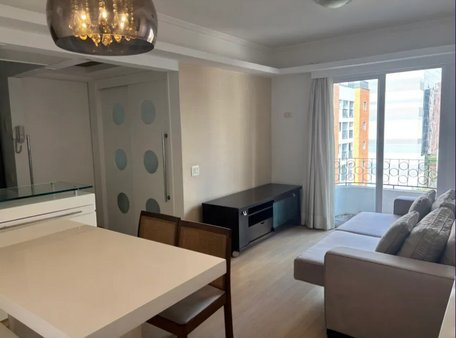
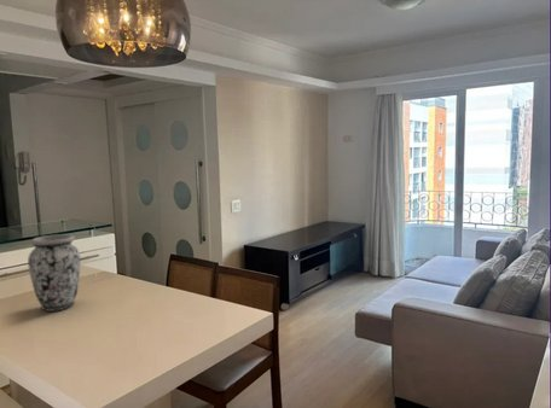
+ vase (56, 272)
